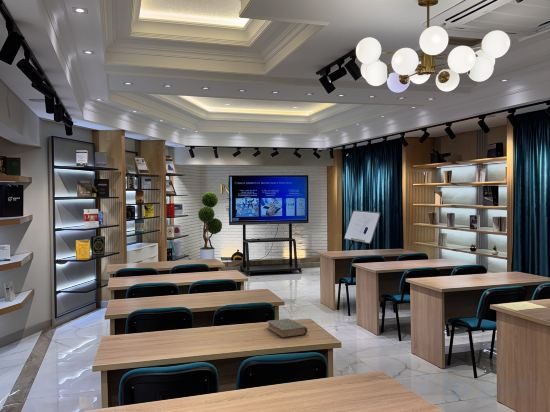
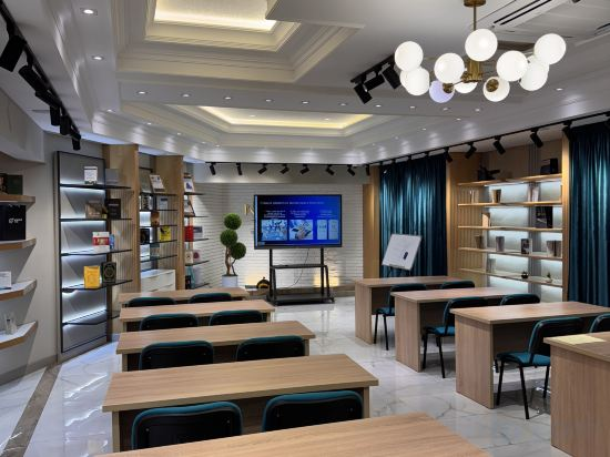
- book (286, 327)
